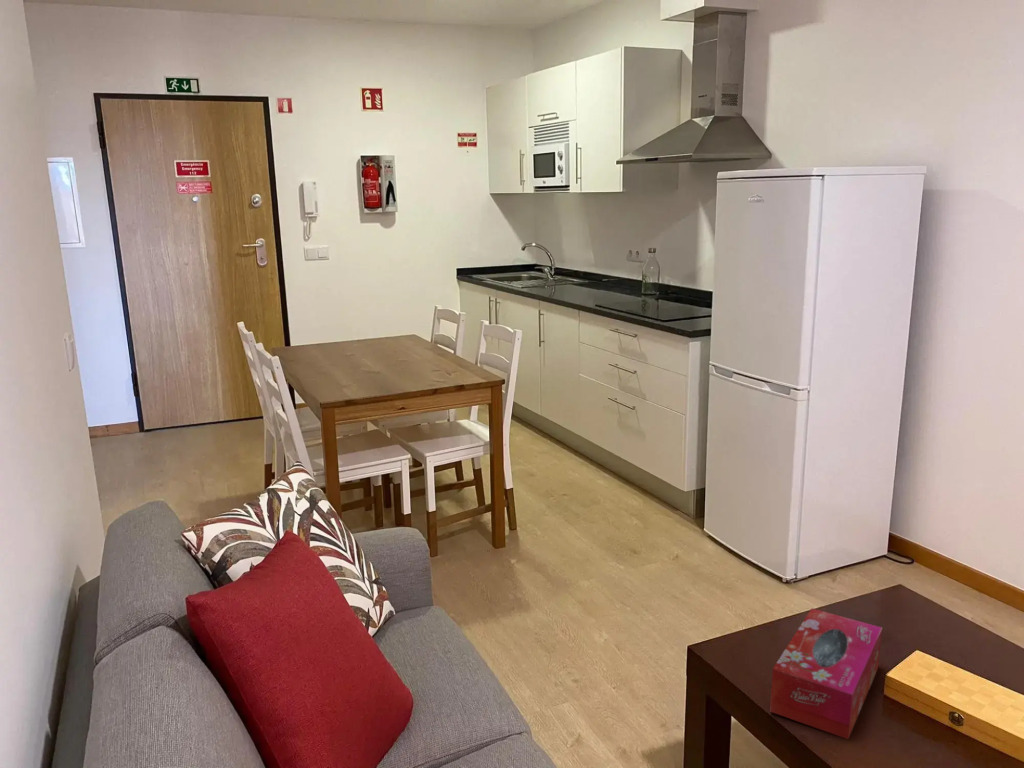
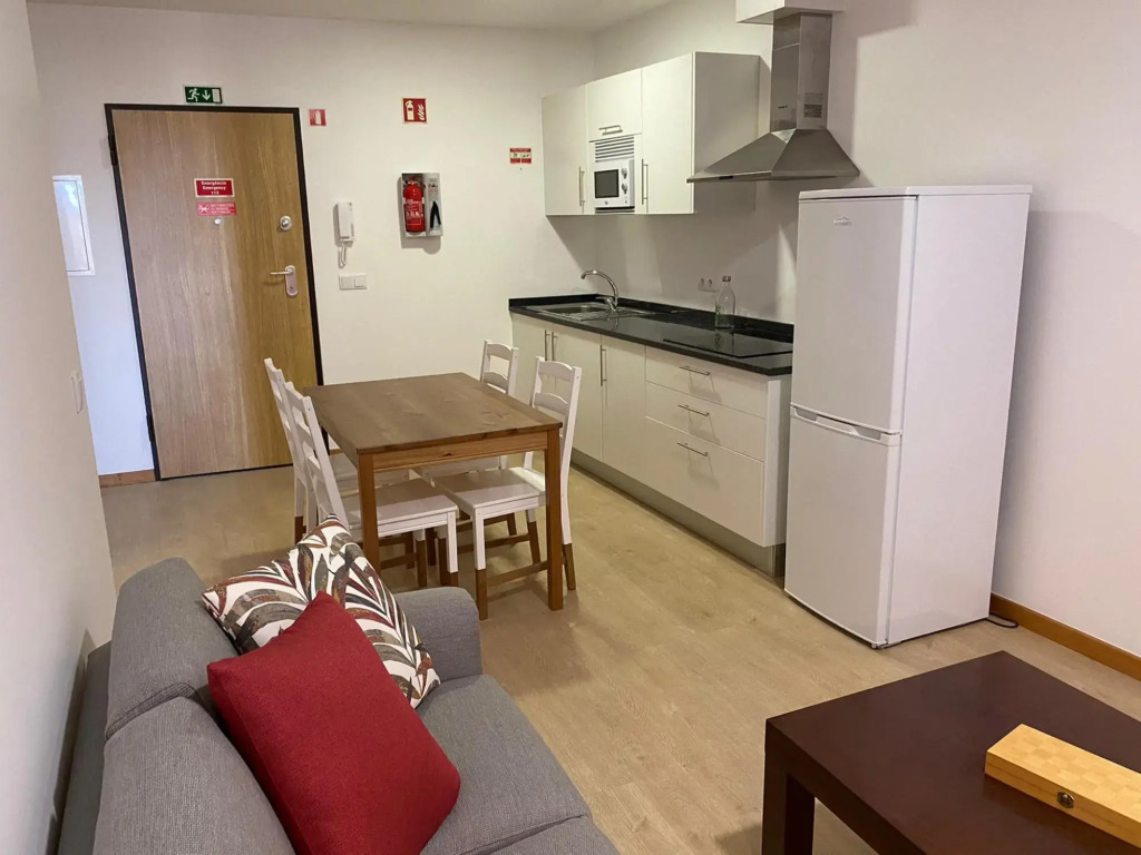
- tissue box (828, 668)
